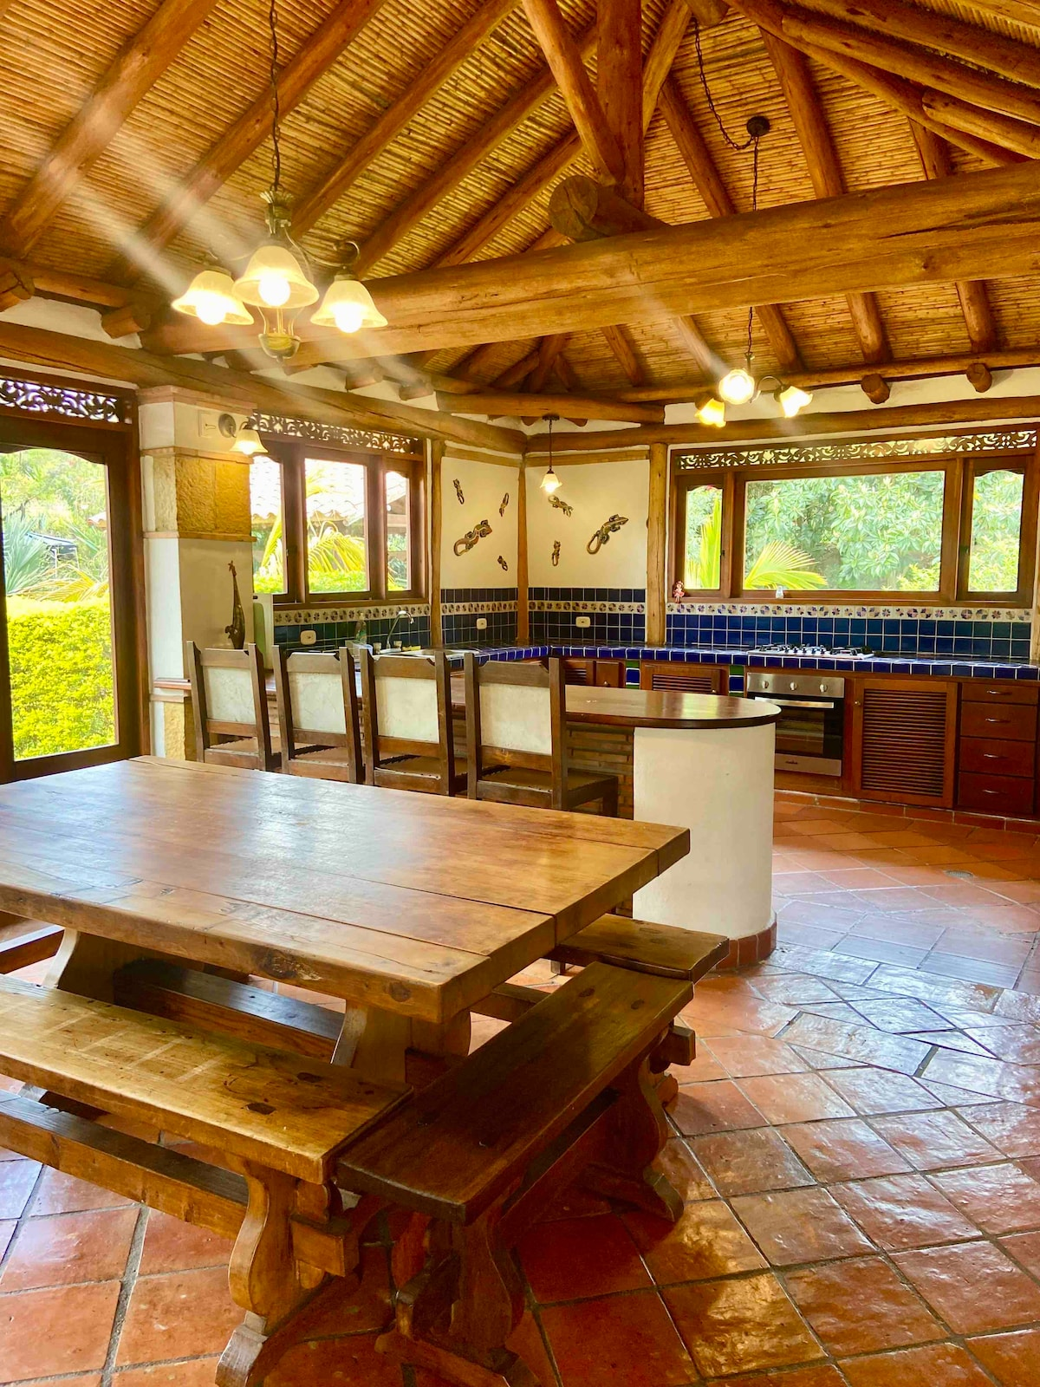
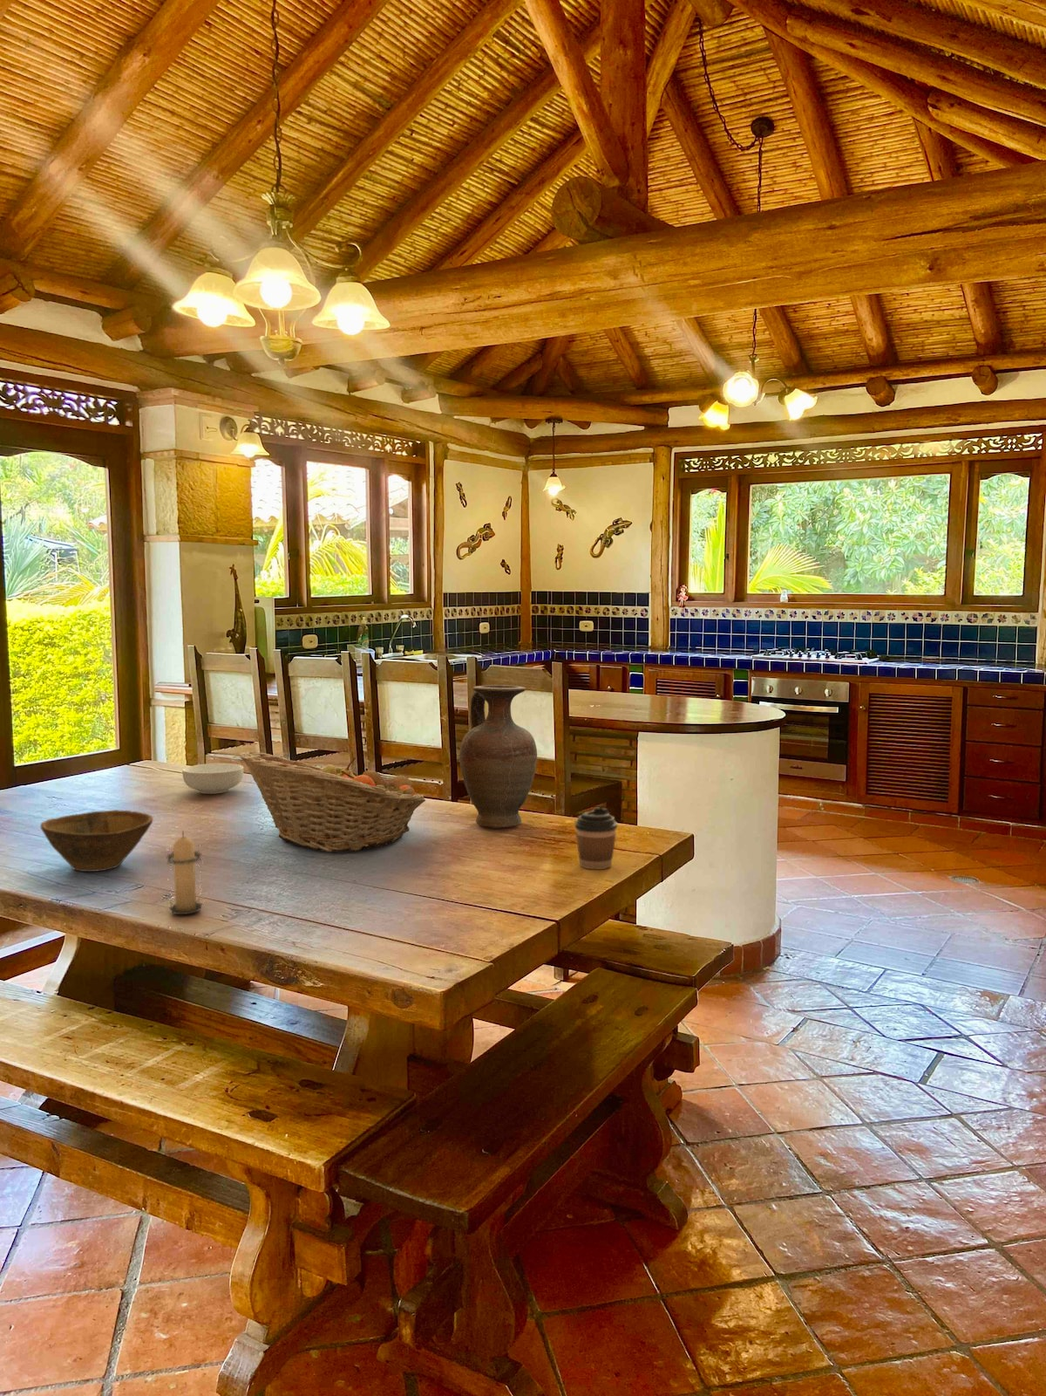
+ candle (183, 871)
+ coffee cup (596, 838)
+ bowl (99, 842)
+ fruit basket (331, 793)
+ vase (498, 755)
+ cereal bowl (213, 779)
